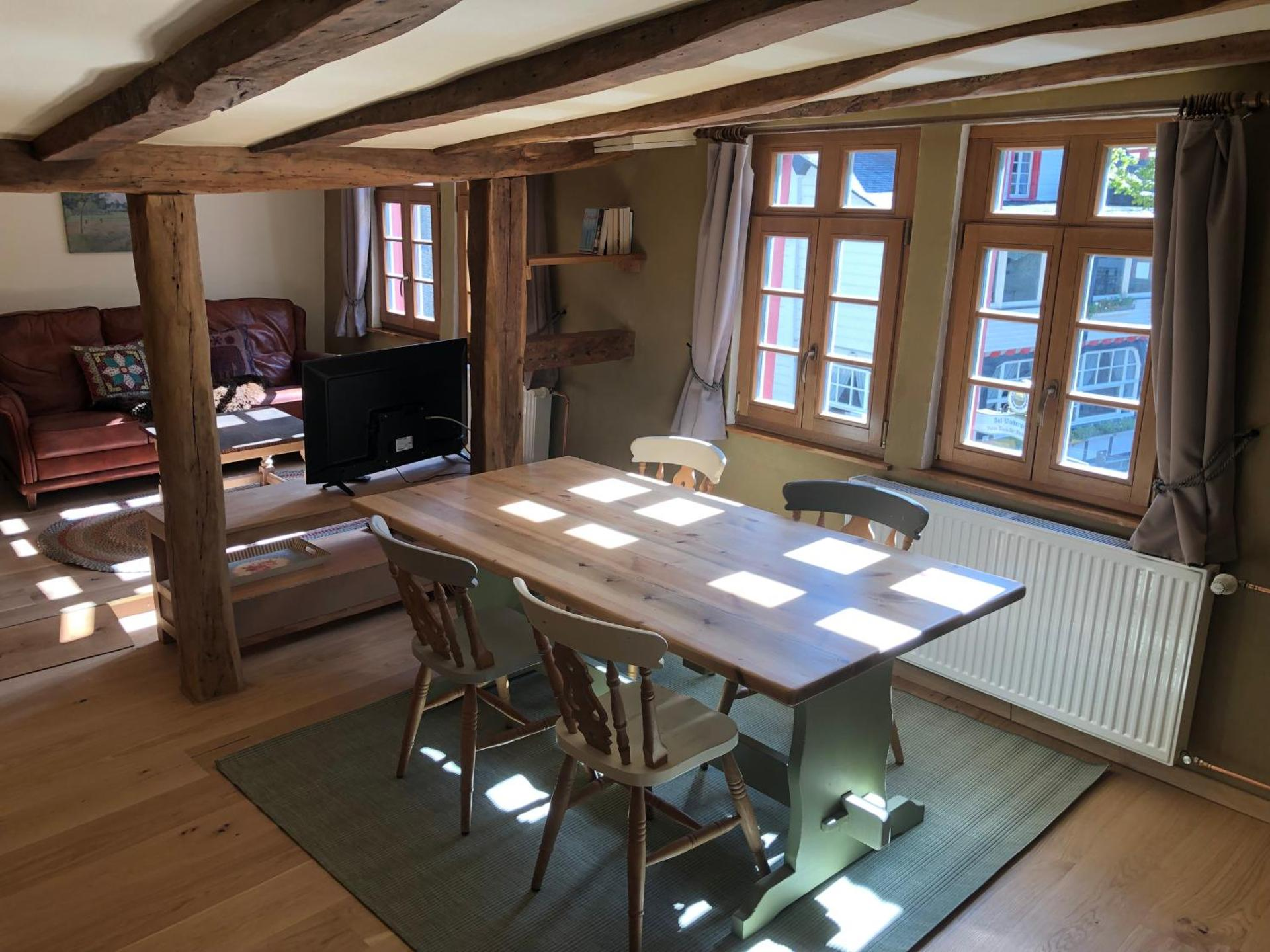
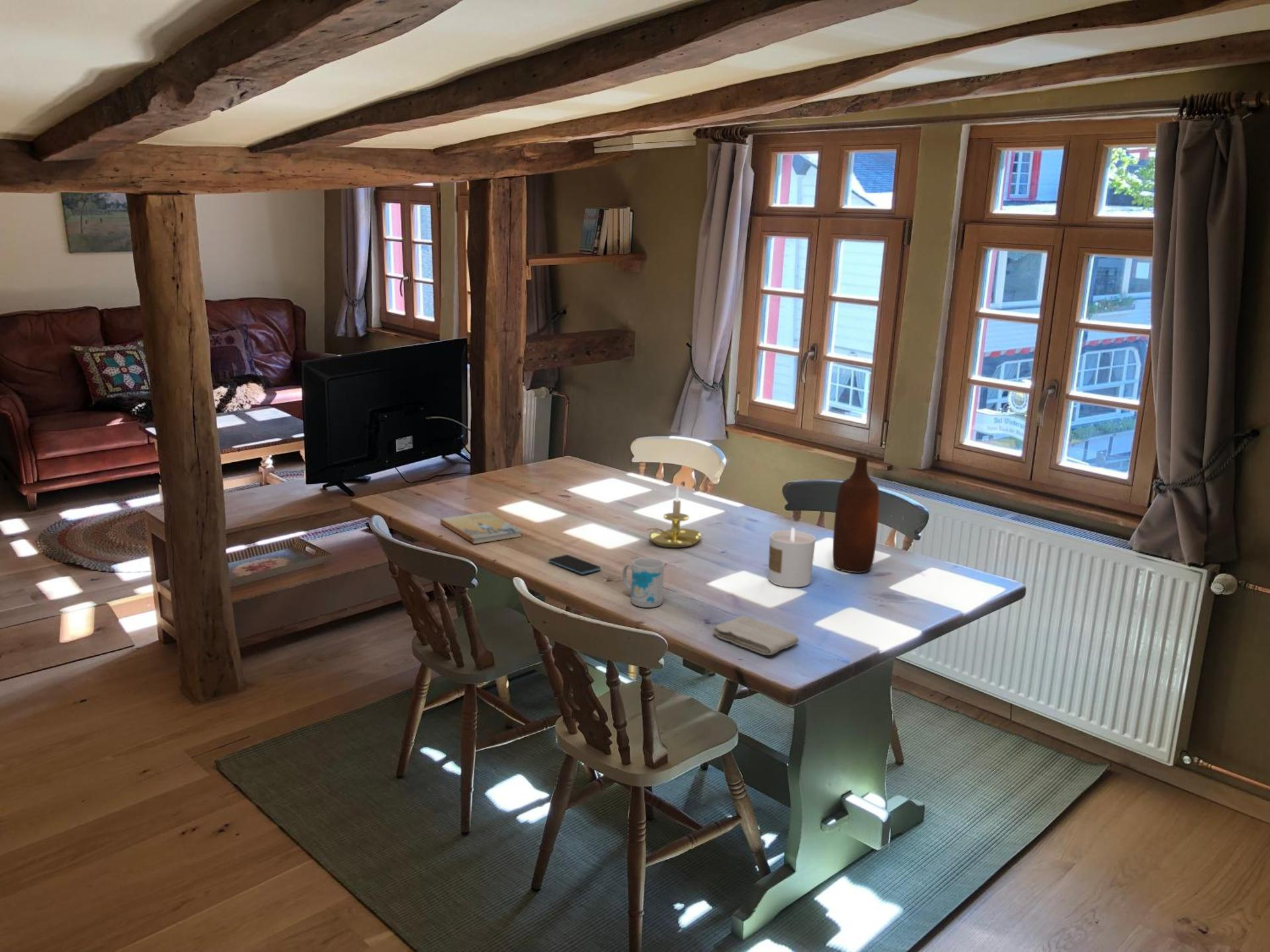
+ bottle (857, 513)
+ washcloth (755, 634)
+ candle holder (673, 514)
+ candle (791, 554)
+ book (481, 527)
+ smartphone (574, 564)
+ mug (641, 580)
